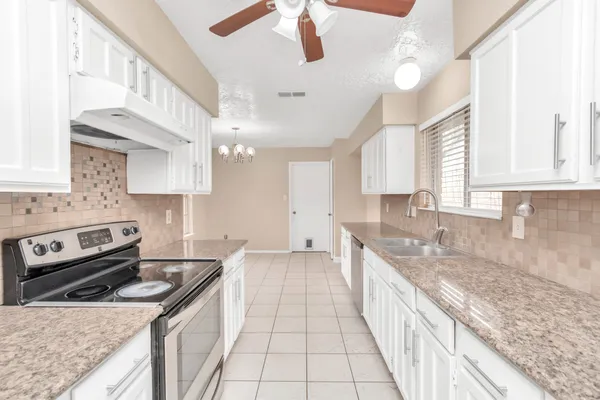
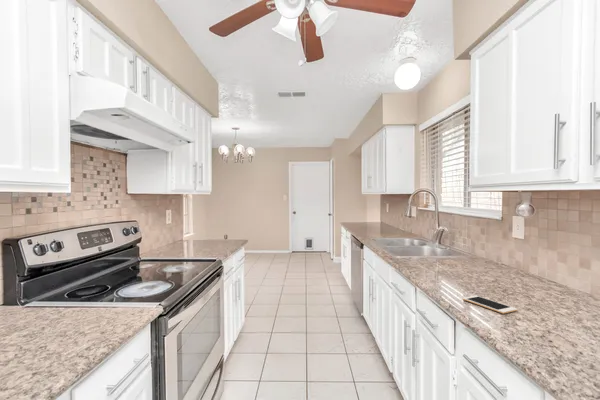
+ cell phone (488, 303)
